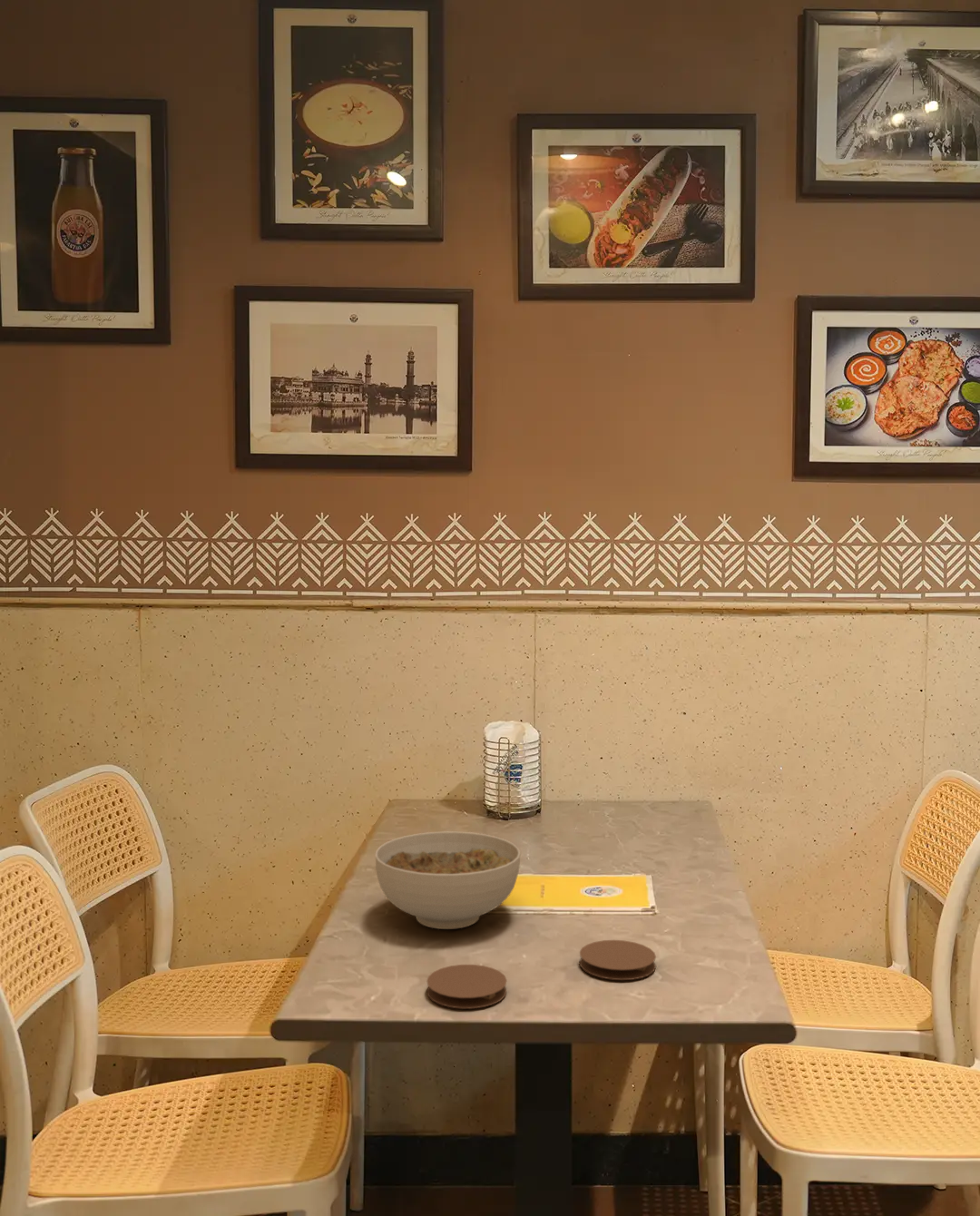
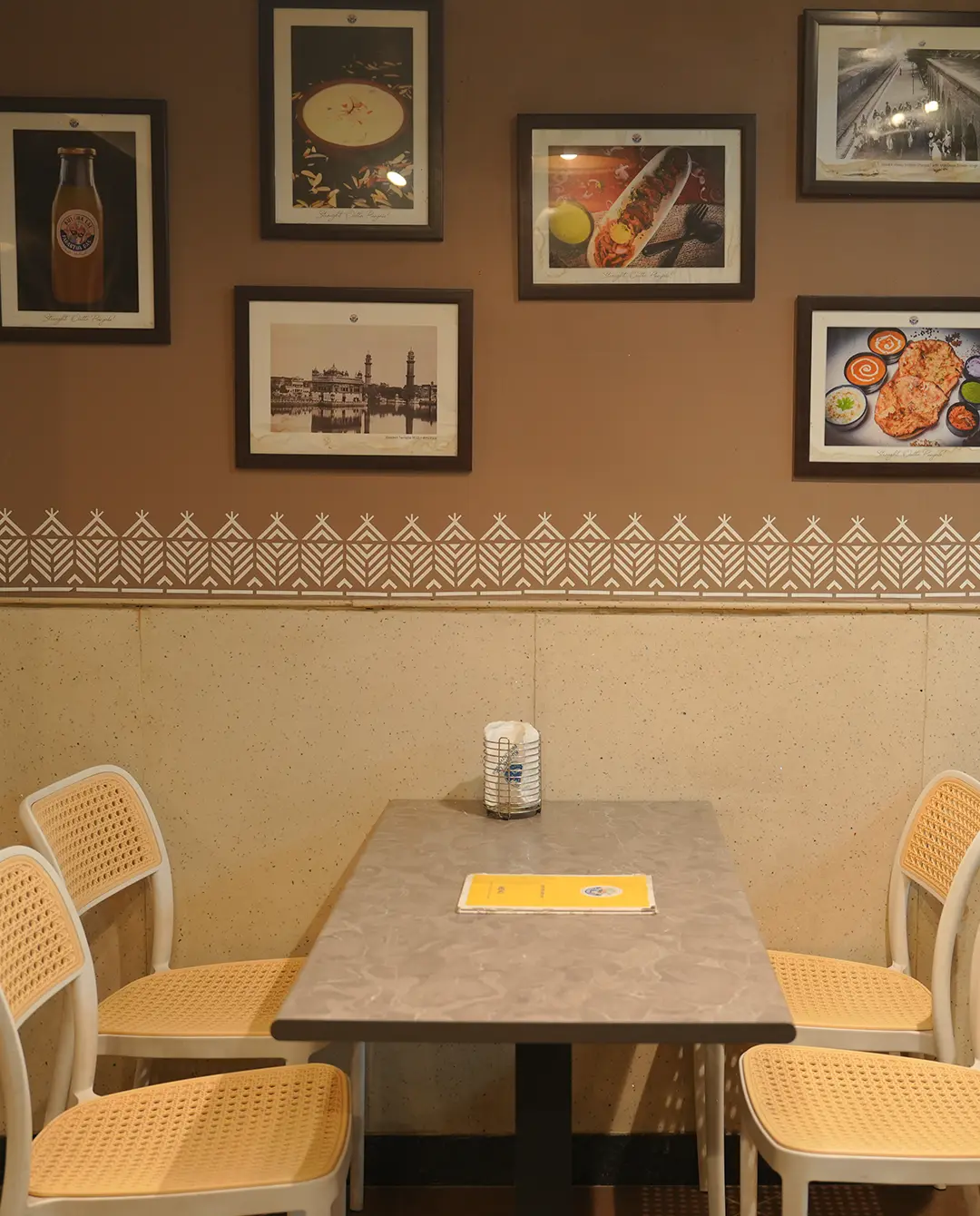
- coaster (466, 986)
- bowl (447, 885)
- coaster (617, 959)
